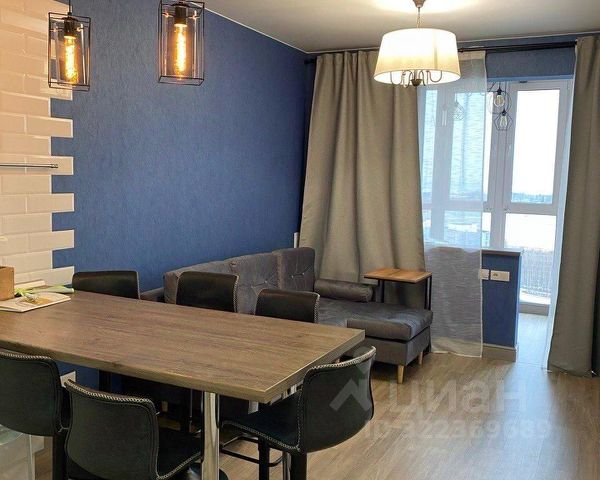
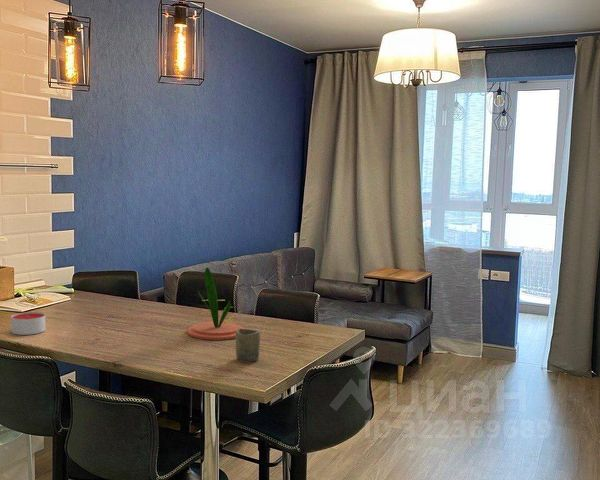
+ candle (28, 322)
+ cup (247, 344)
+ plant (216, 301)
